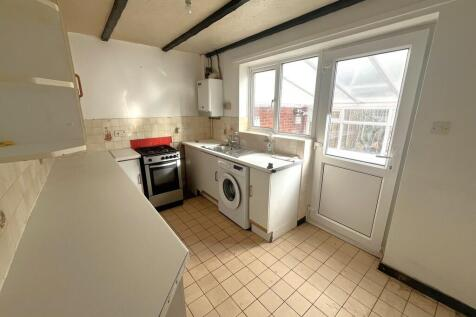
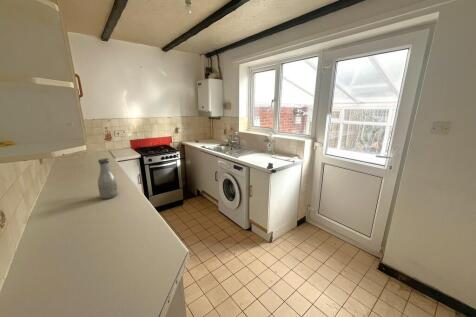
+ bottle (106, 178)
